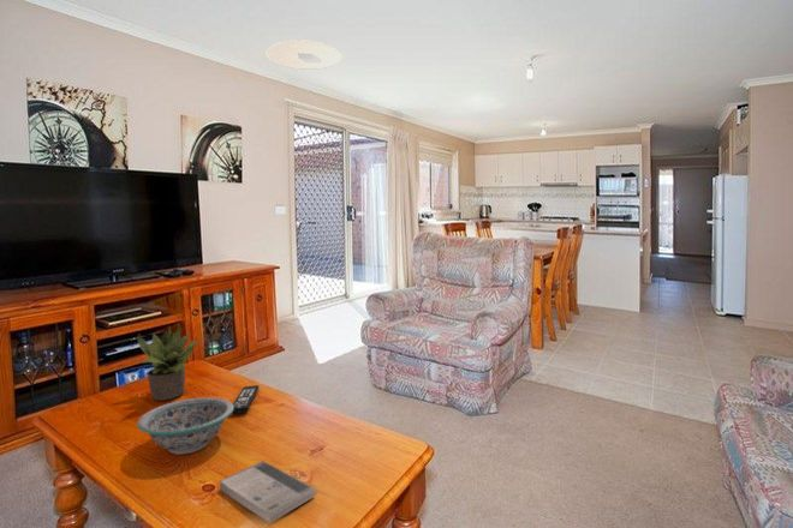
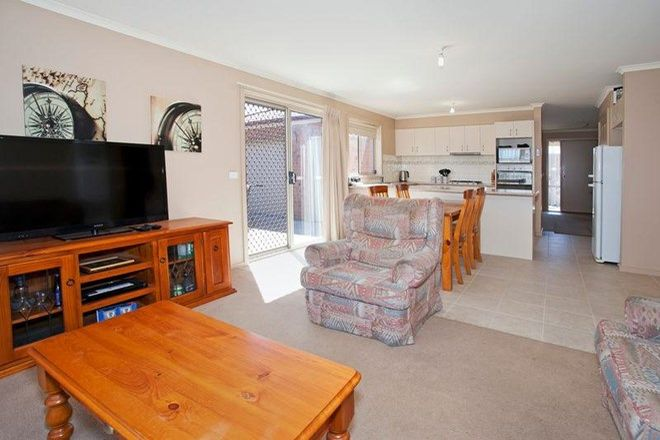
- remote control (245, 398)
- potted plant (166, 362)
- ceiling light (304, 52)
- decorative bowl (187, 428)
- book (267, 487)
